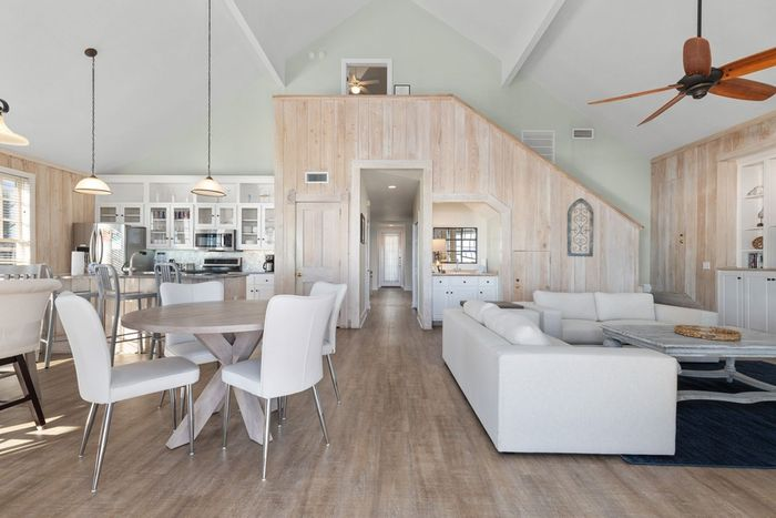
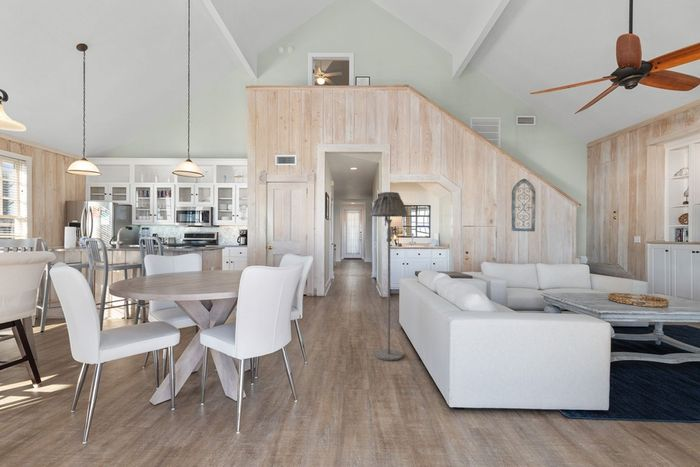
+ floor lamp (388, 274)
